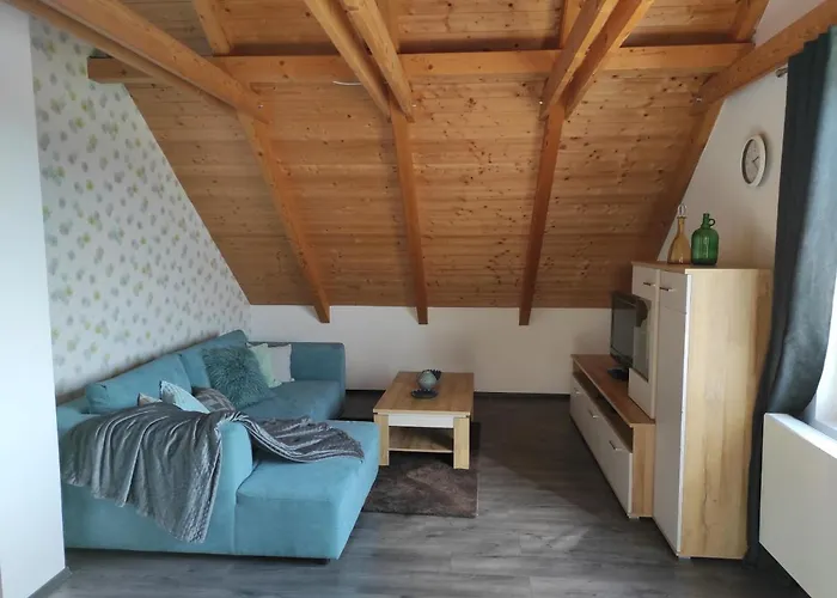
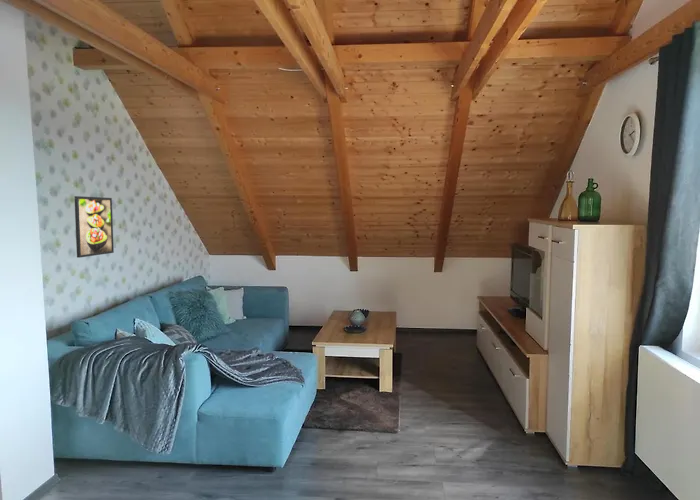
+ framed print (95, 226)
